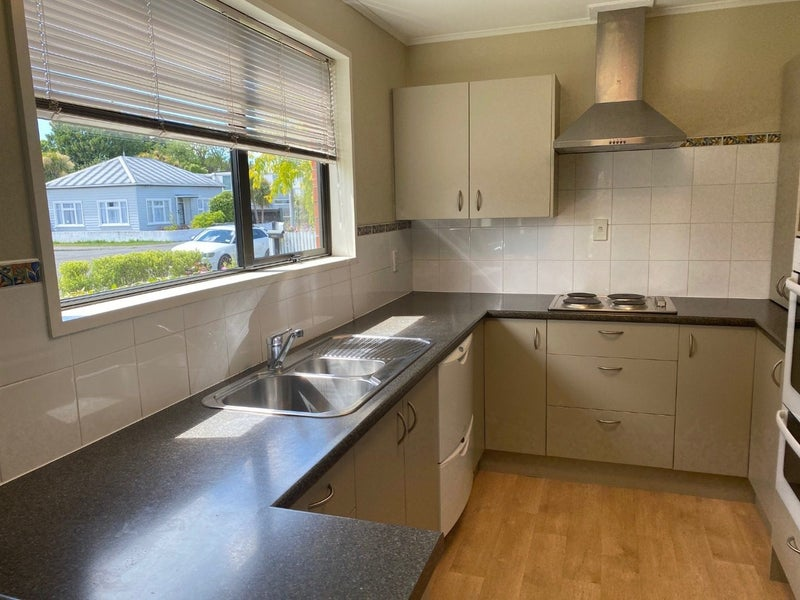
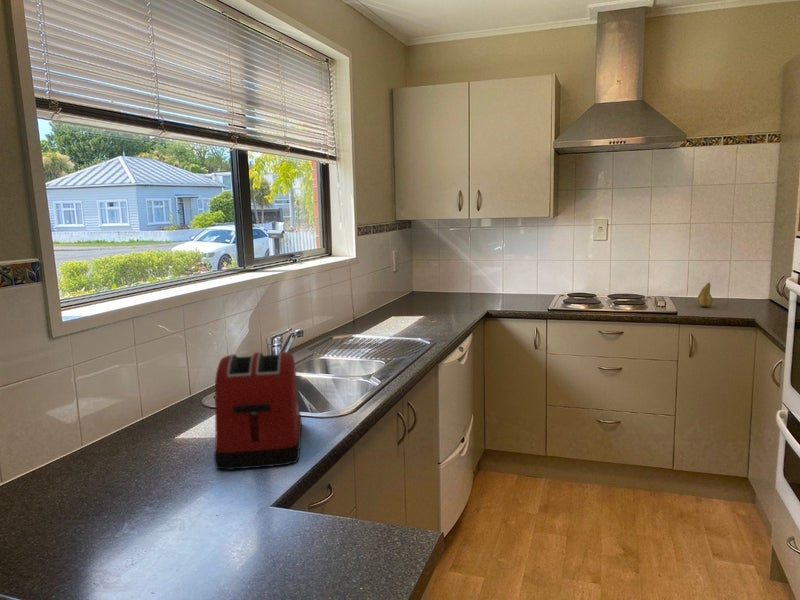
+ fruit (705, 294)
+ toaster (258, 401)
